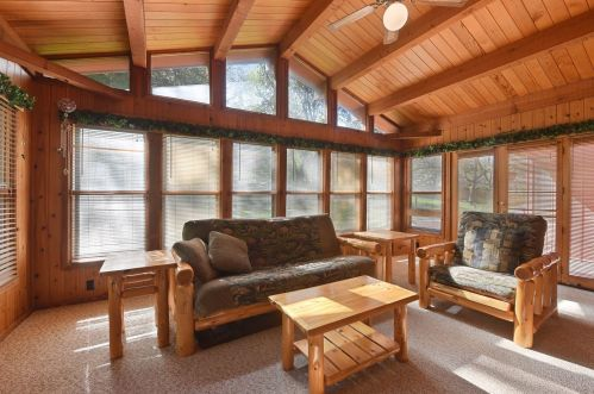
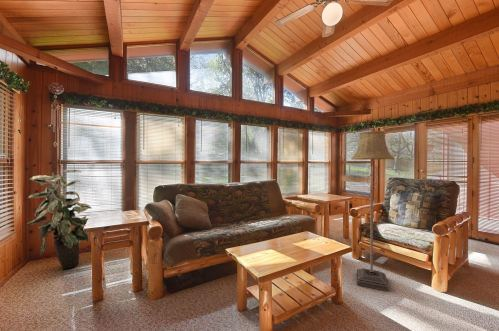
+ floor lamp (371, 207)
+ indoor plant (64, 219)
